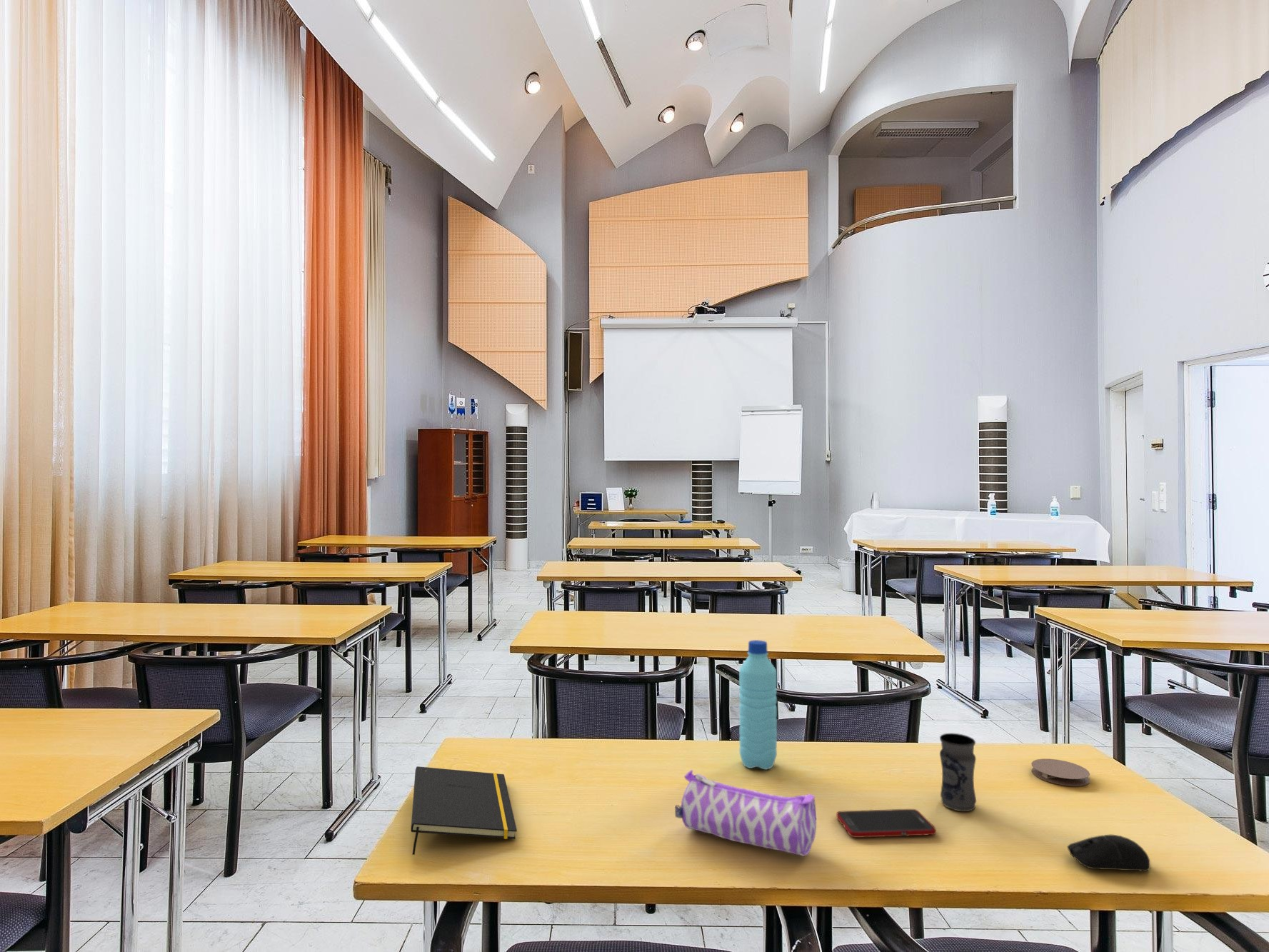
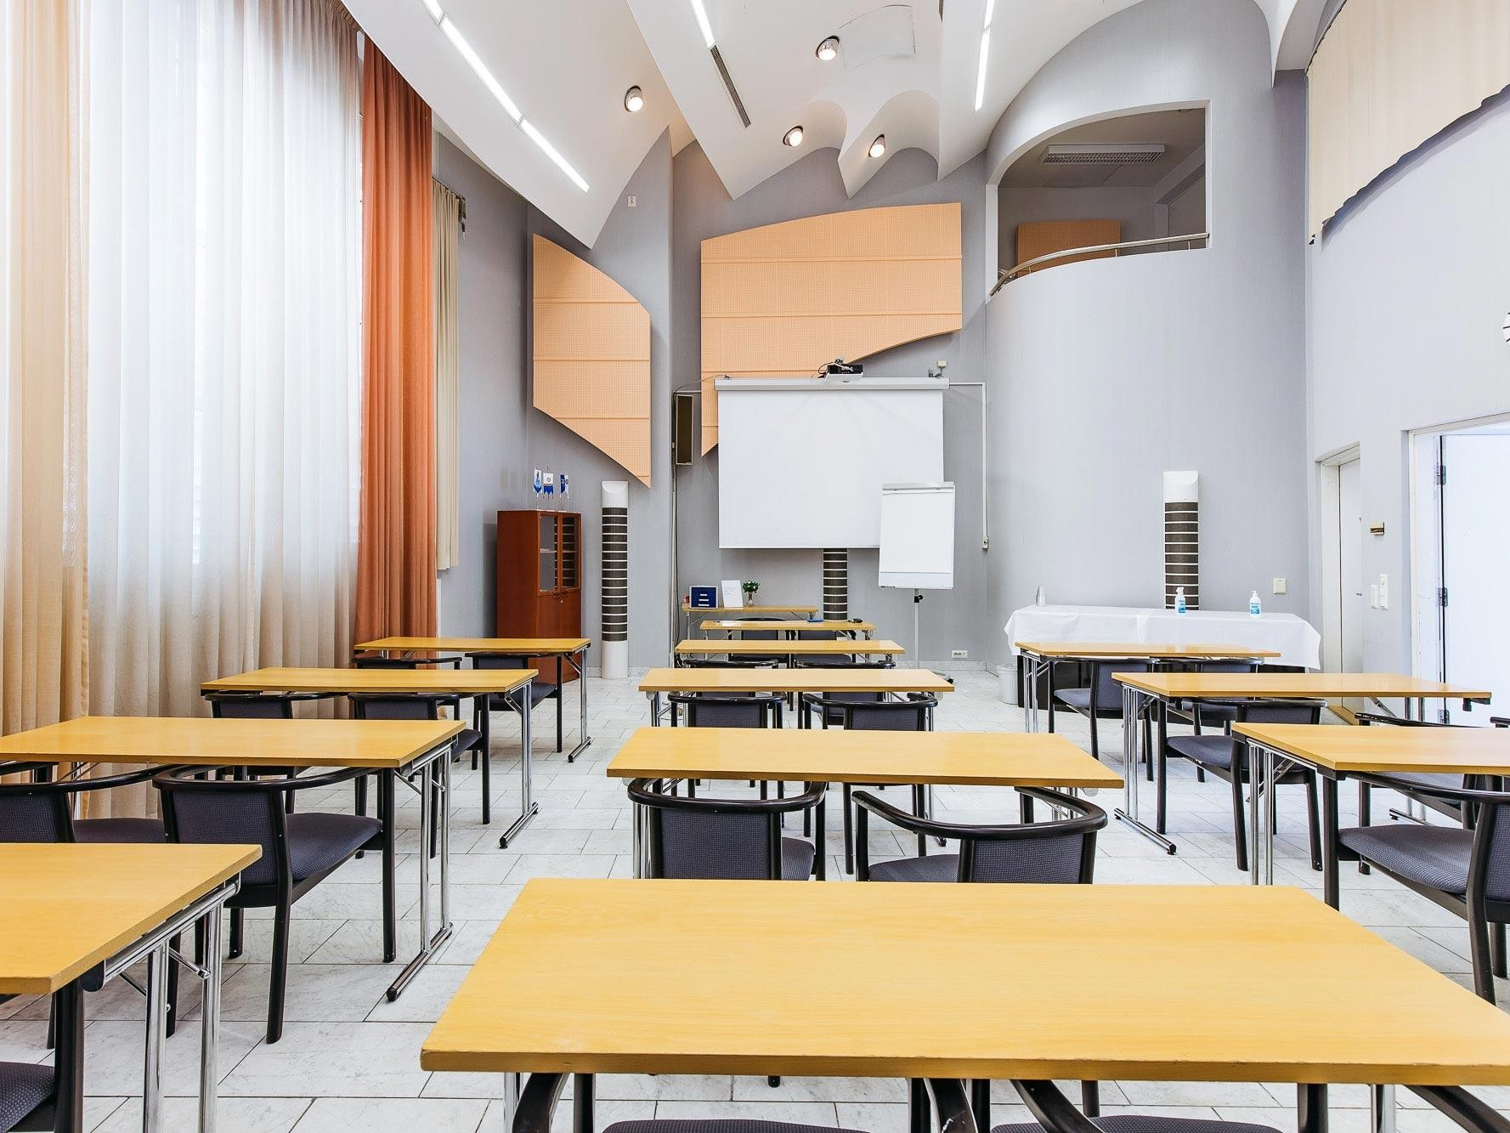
- notepad (462, 800)
- water bottle (758, 703)
- computer mouse (1109, 850)
- cell phone (885, 823)
- jar (958, 771)
- pencil case (747, 810)
- coaster (1060, 771)
